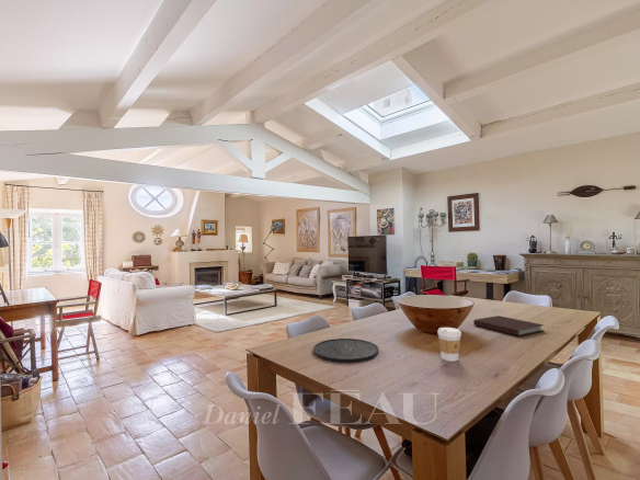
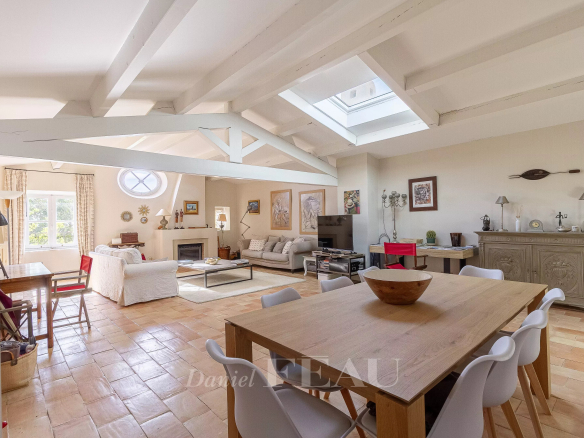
- coffee cup (449, 343)
- notebook (507, 324)
- plate (345, 348)
